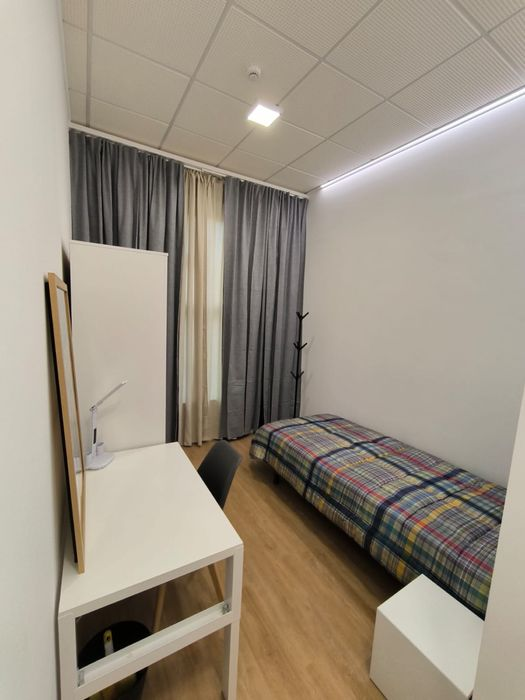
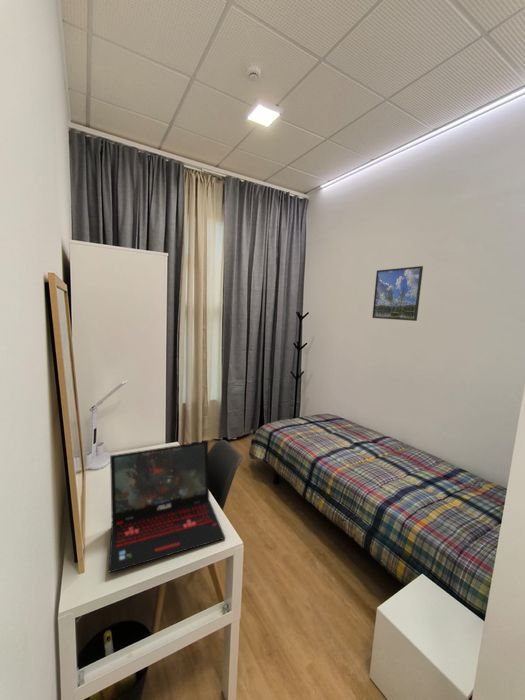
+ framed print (395, 294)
+ laptop (166, 497)
